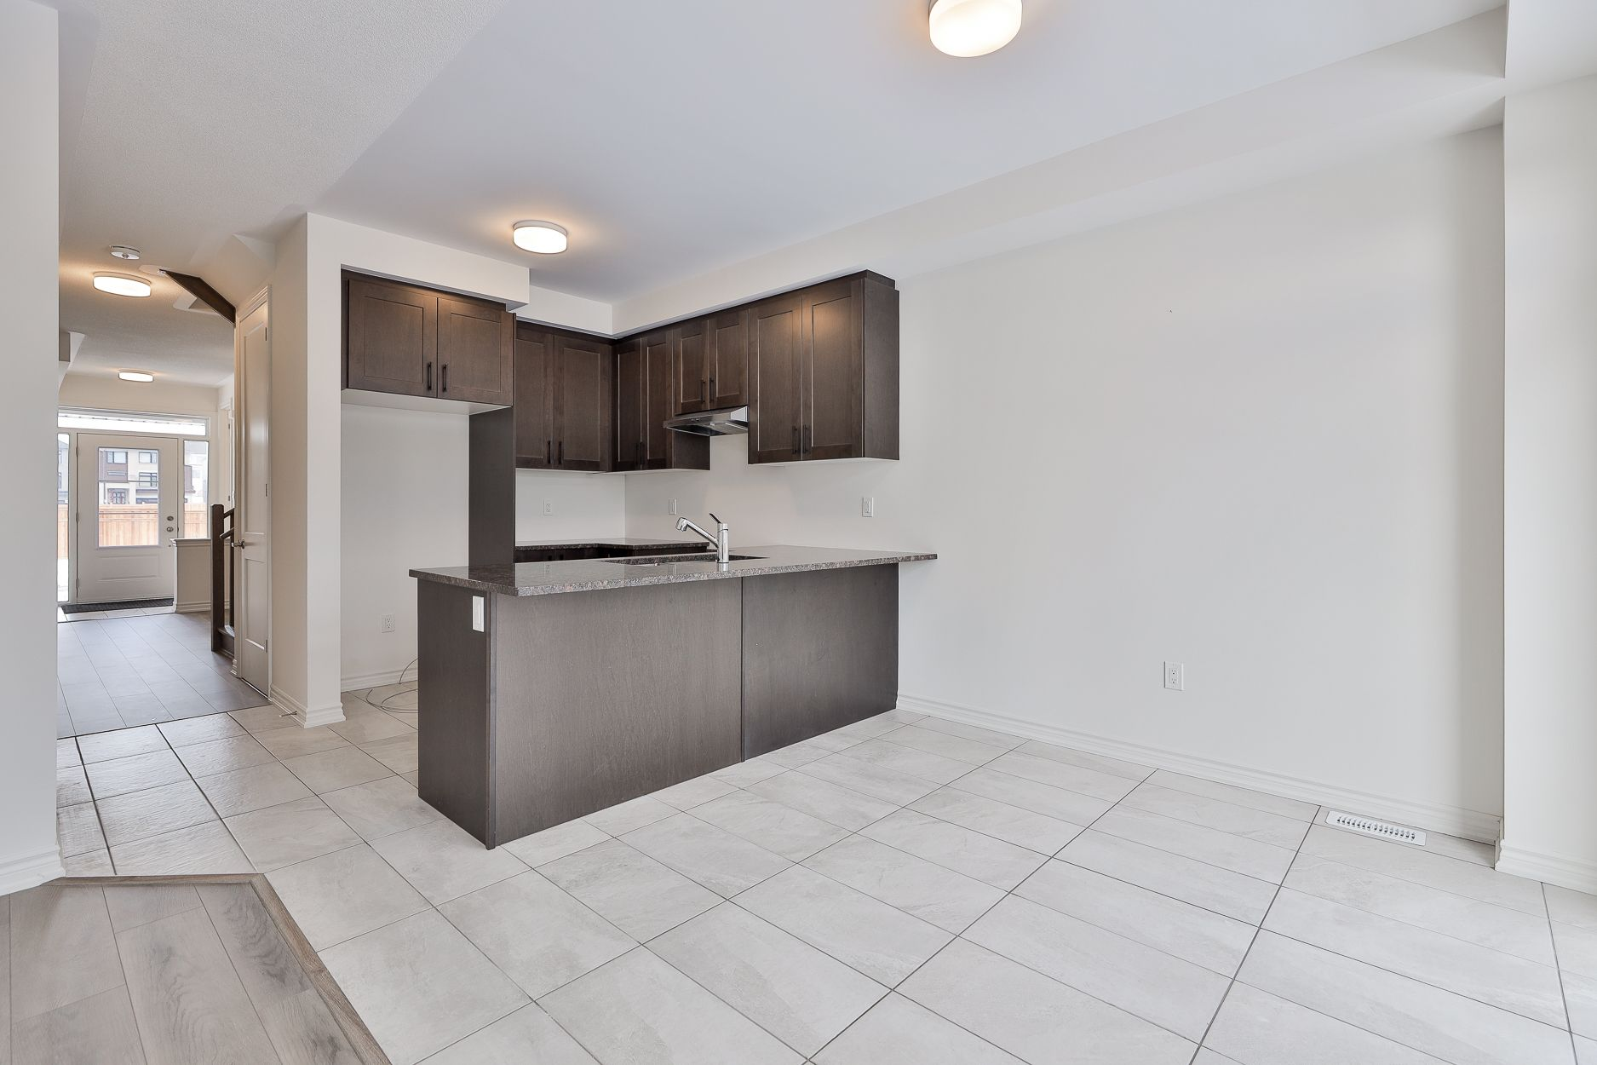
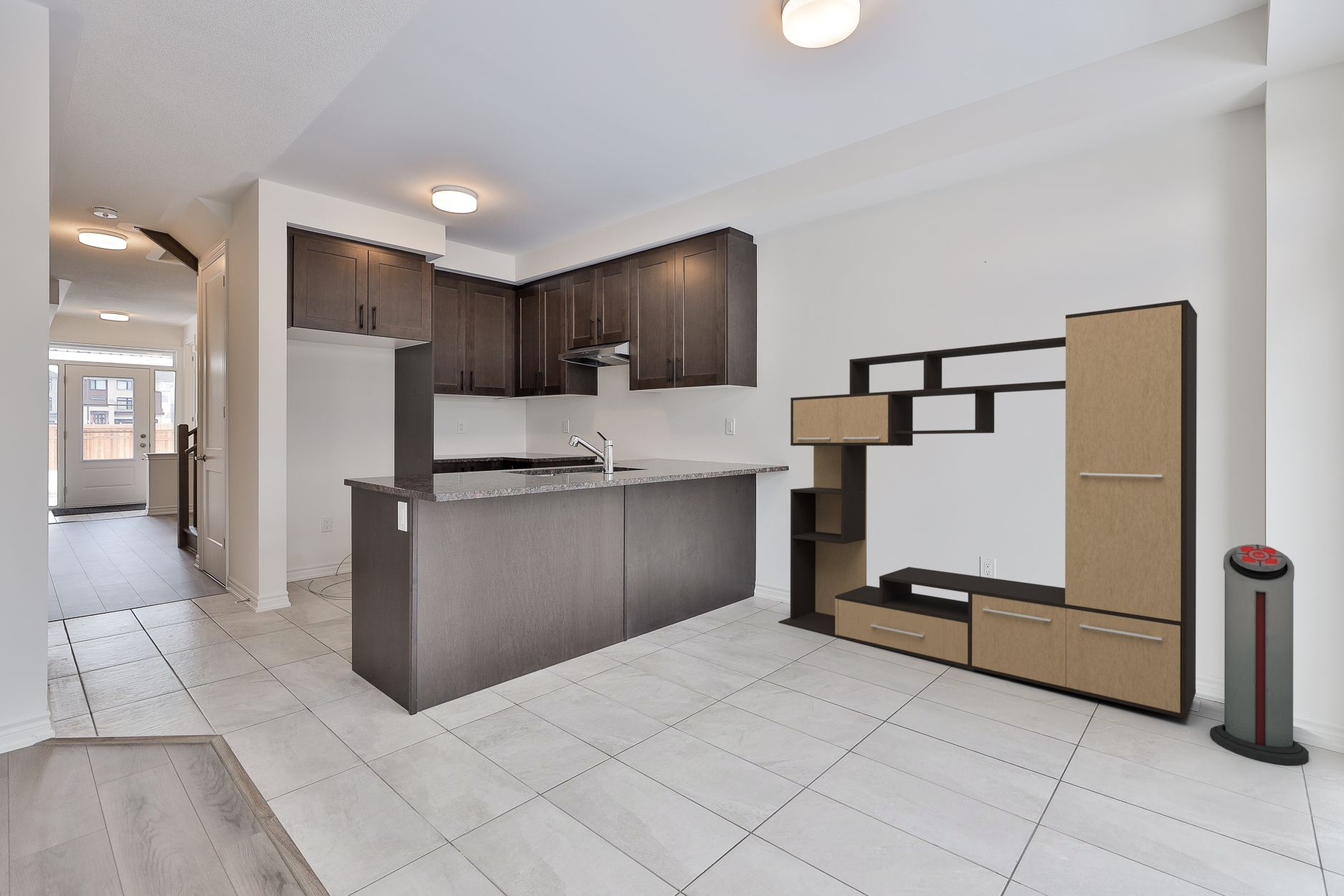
+ air purifier (1257, 646)
+ media console (953, 433)
